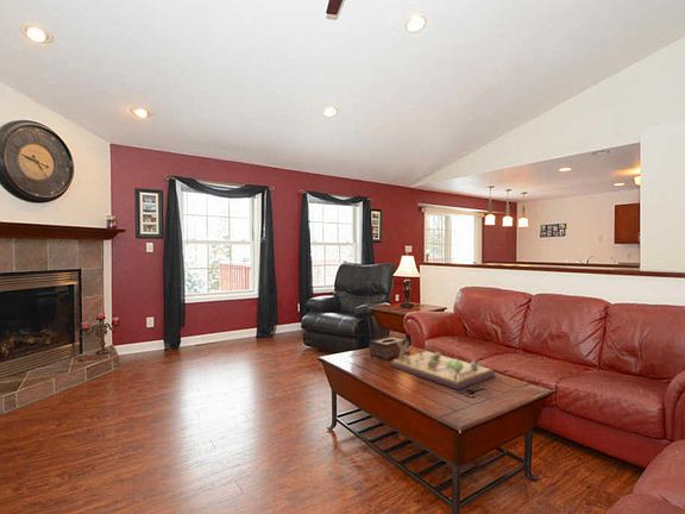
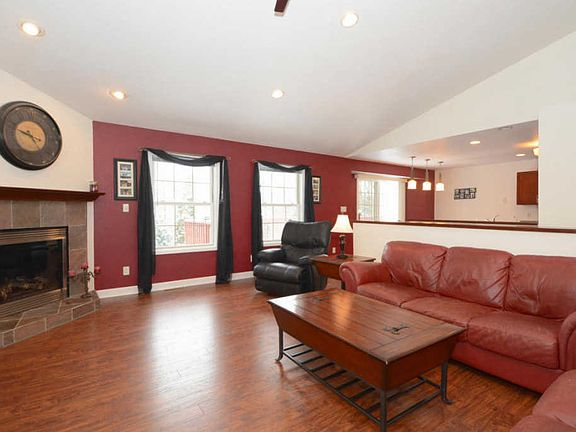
- tissue box (389, 346)
- gameboard (438, 357)
